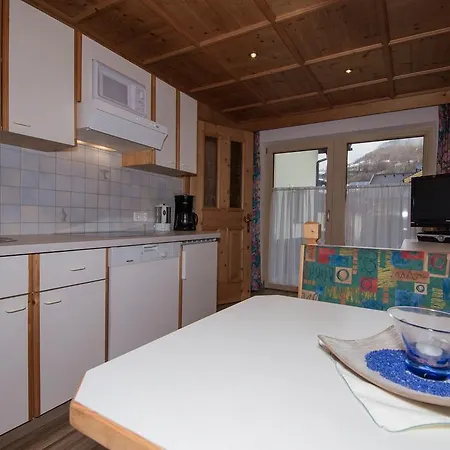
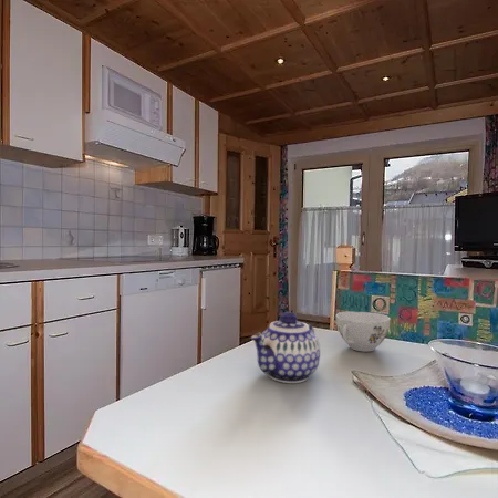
+ teapot (288, 343)
+ teacup (359, 332)
